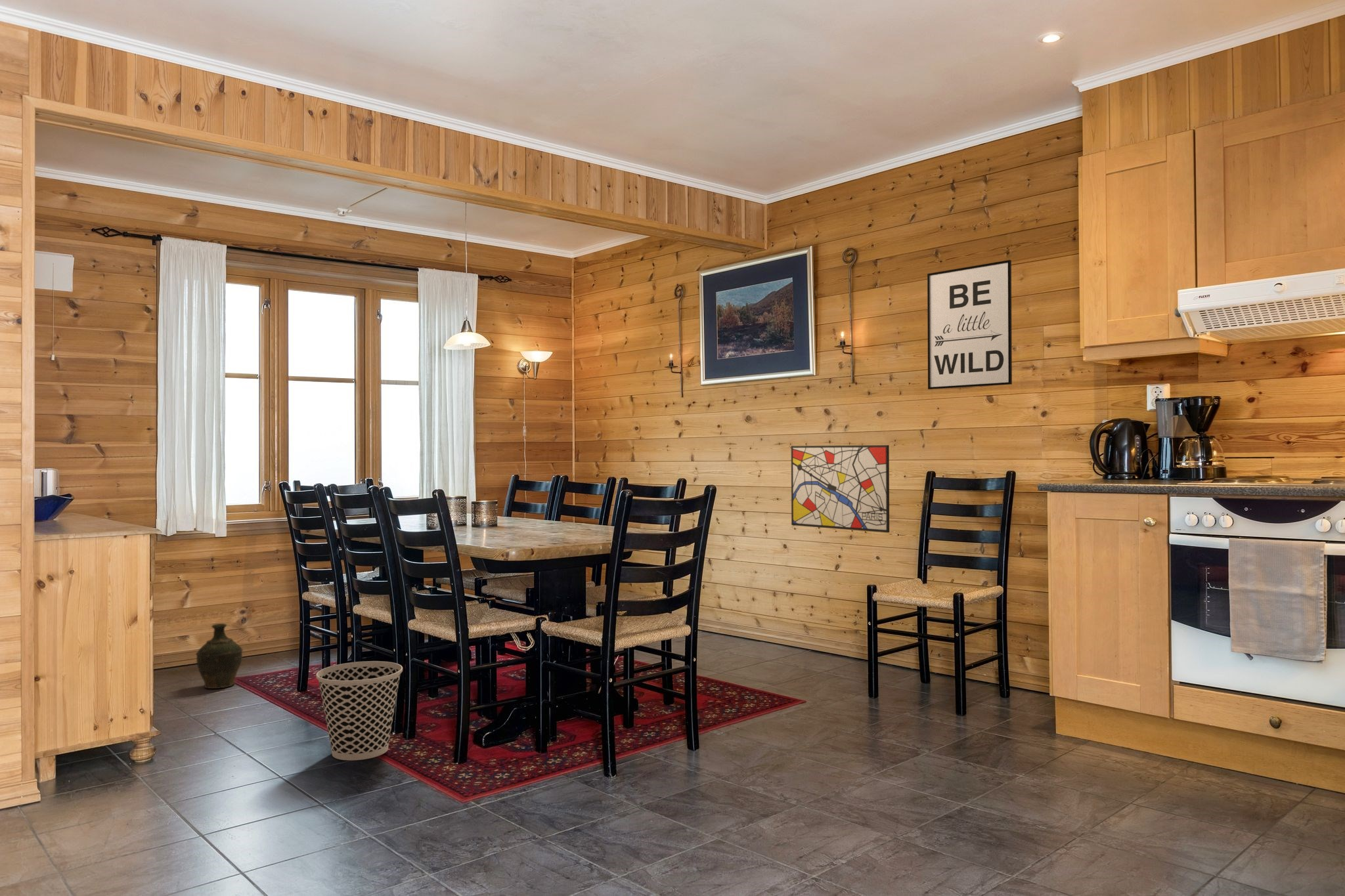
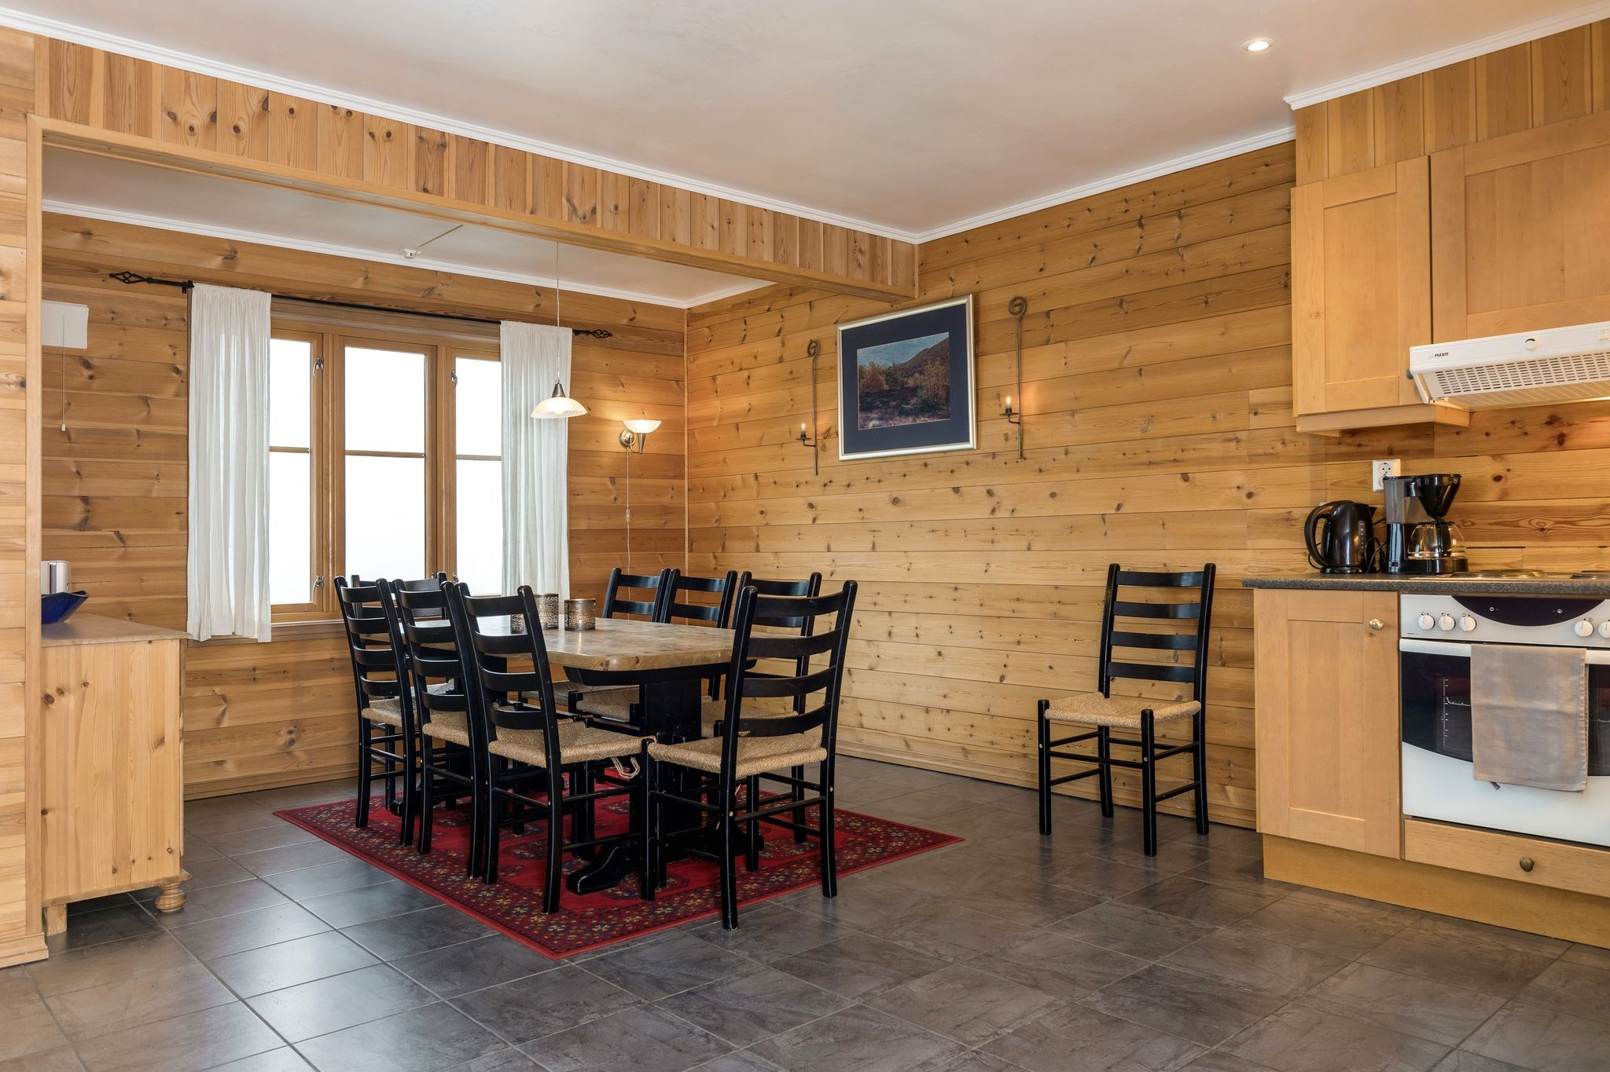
- wall art (837, 487)
- ceramic jug (219, 655)
- wastebasket (360, 711)
- wall art (968, 327)
